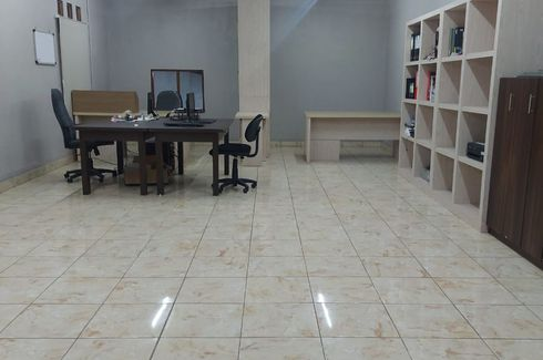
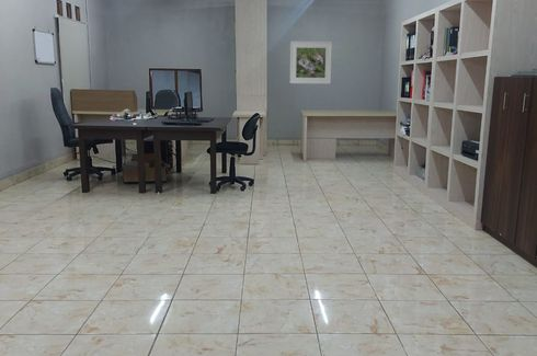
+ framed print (310, 62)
